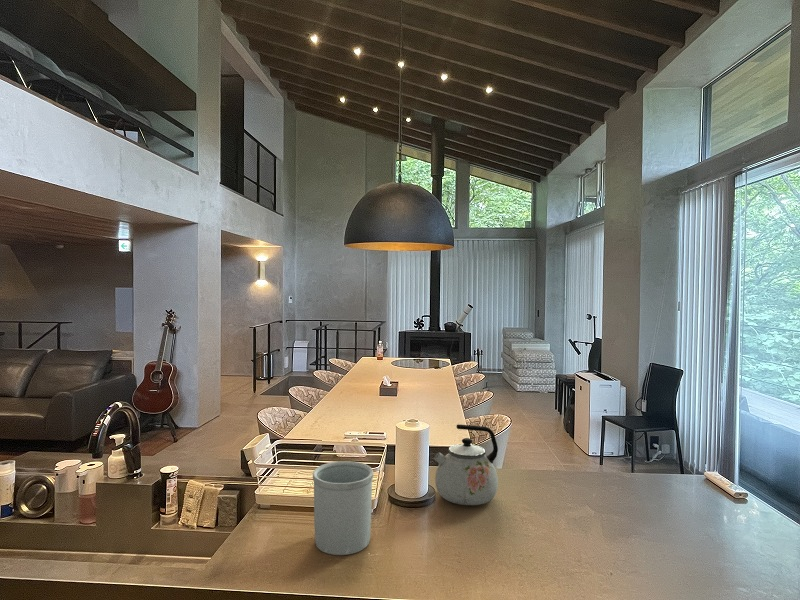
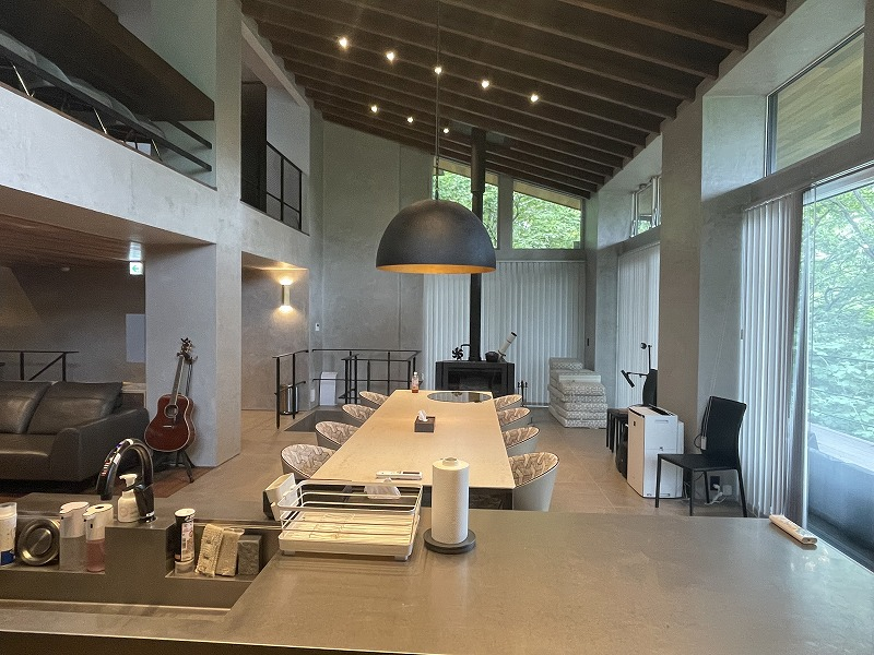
- utensil holder (342, 506)
- kettle (466, 461)
